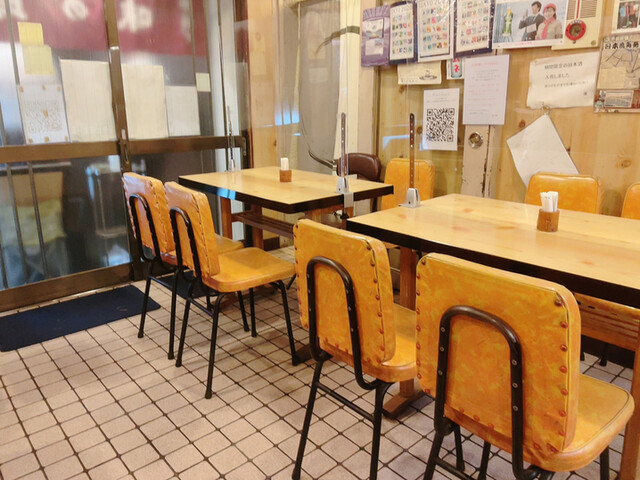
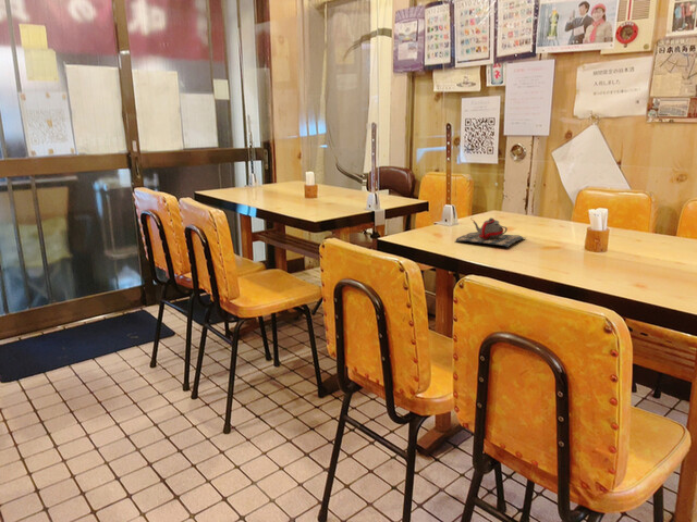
+ teapot (491, 228)
